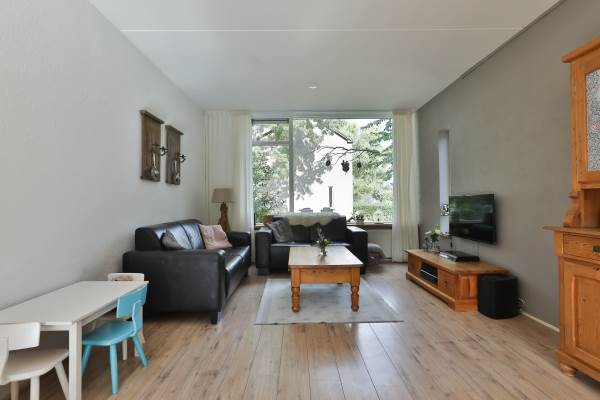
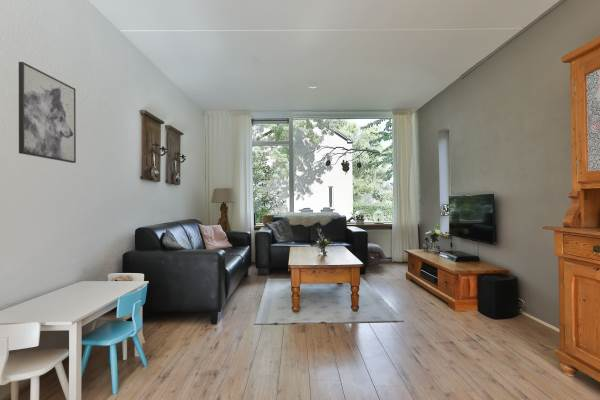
+ wall art (50, 117)
